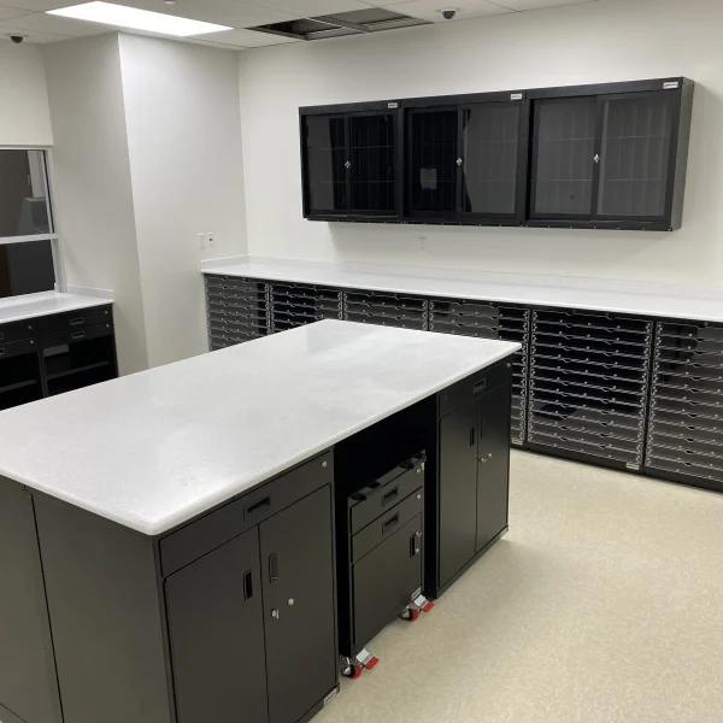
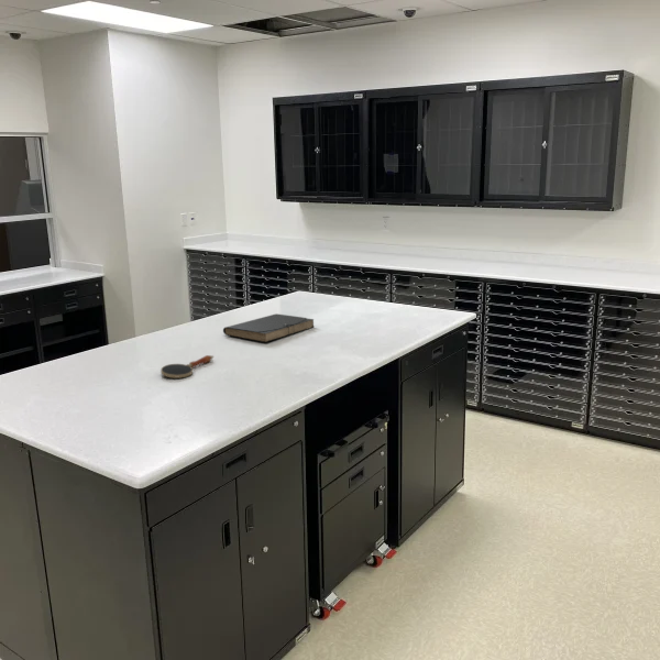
+ file folder (270, 326)
+ magnifying glass (190, 365)
